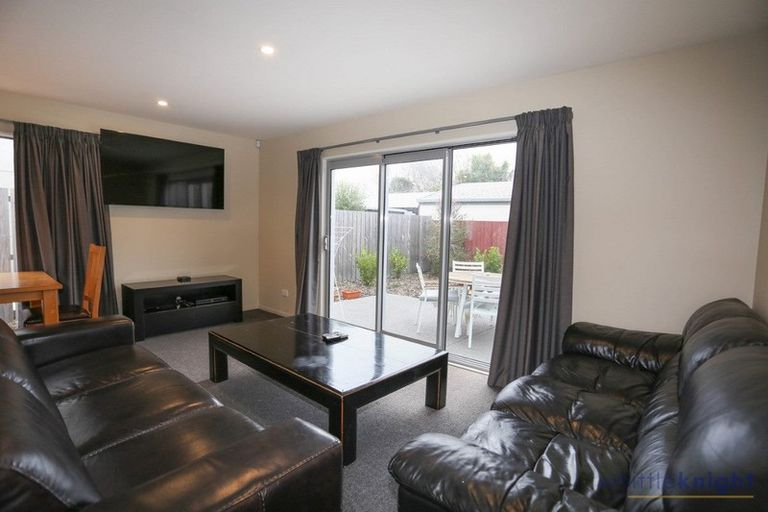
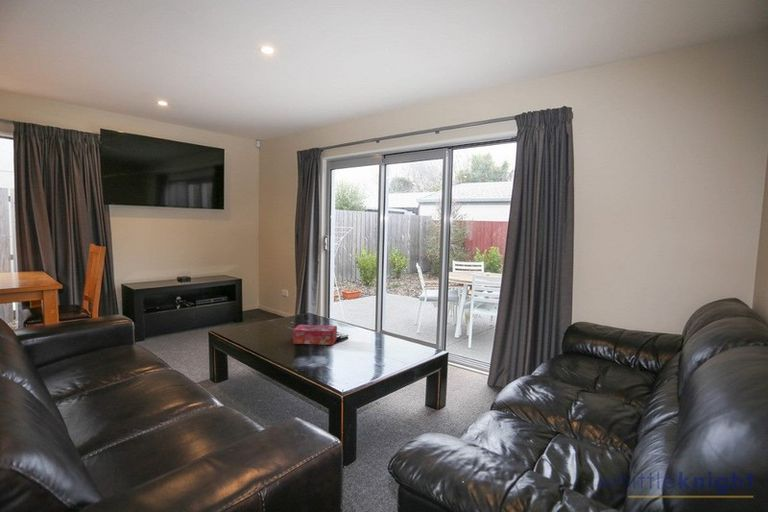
+ tissue box (315, 334)
